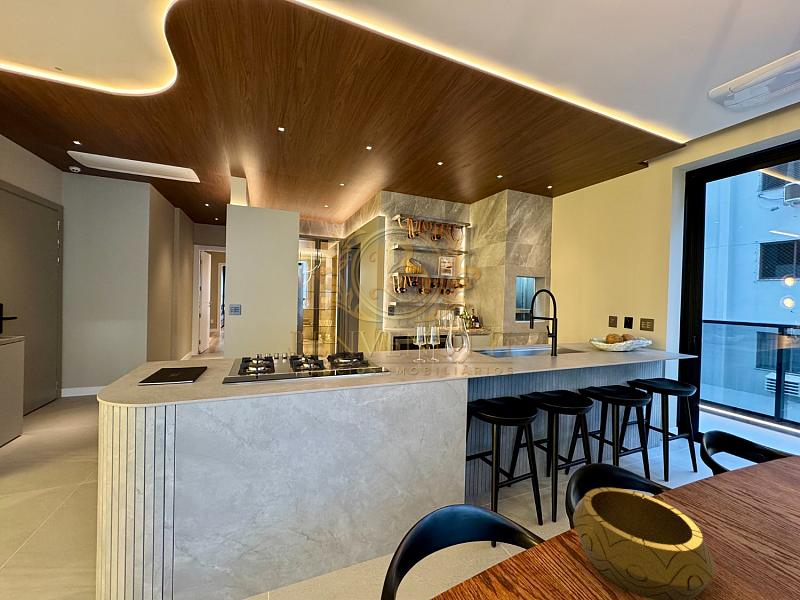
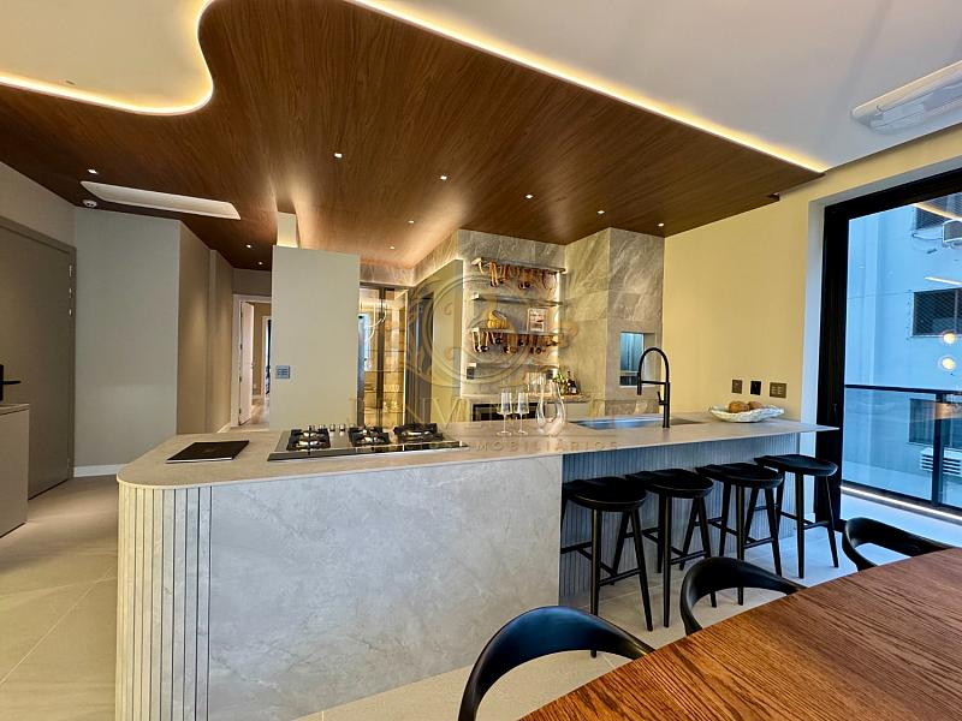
- decorative bowl (637, 538)
